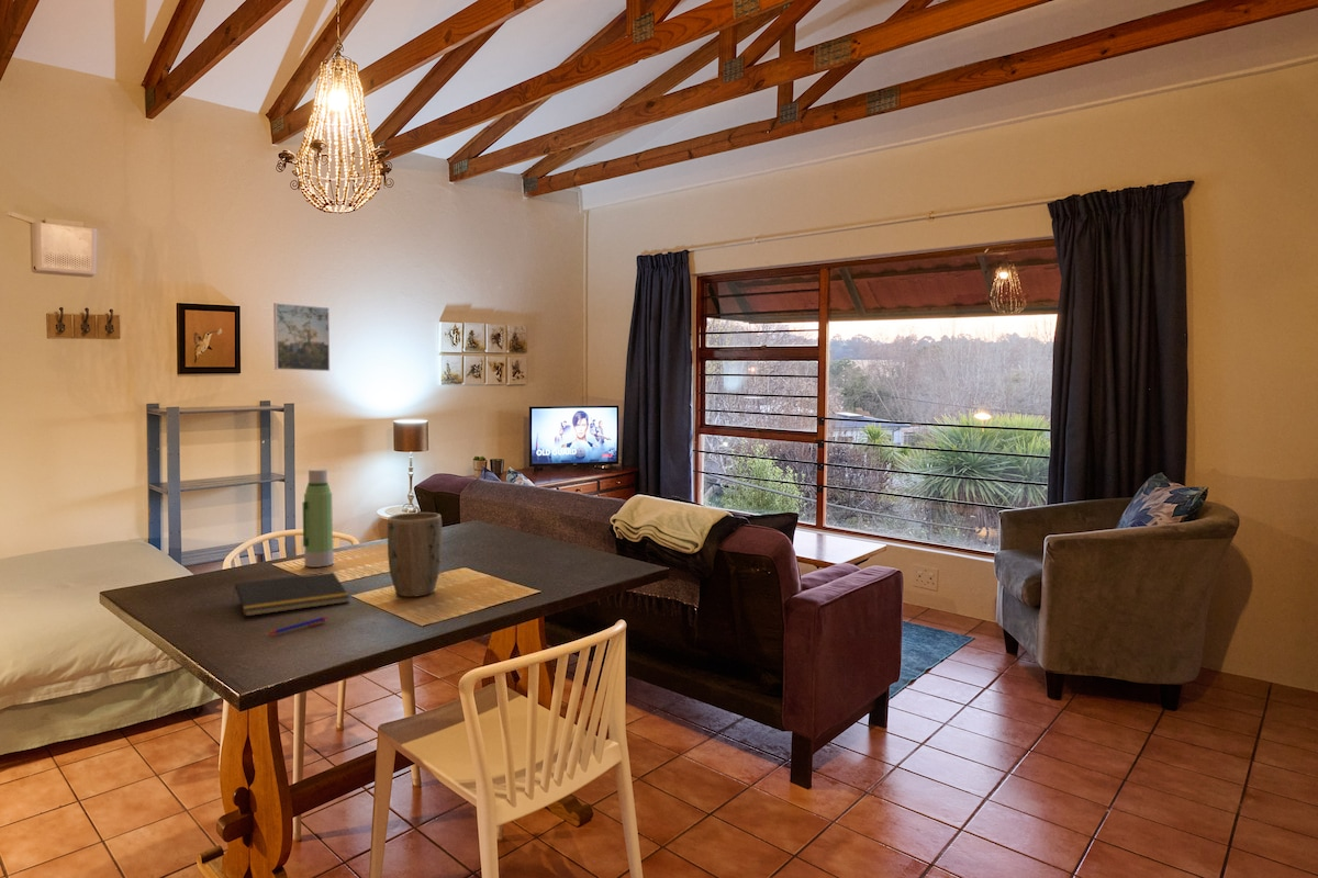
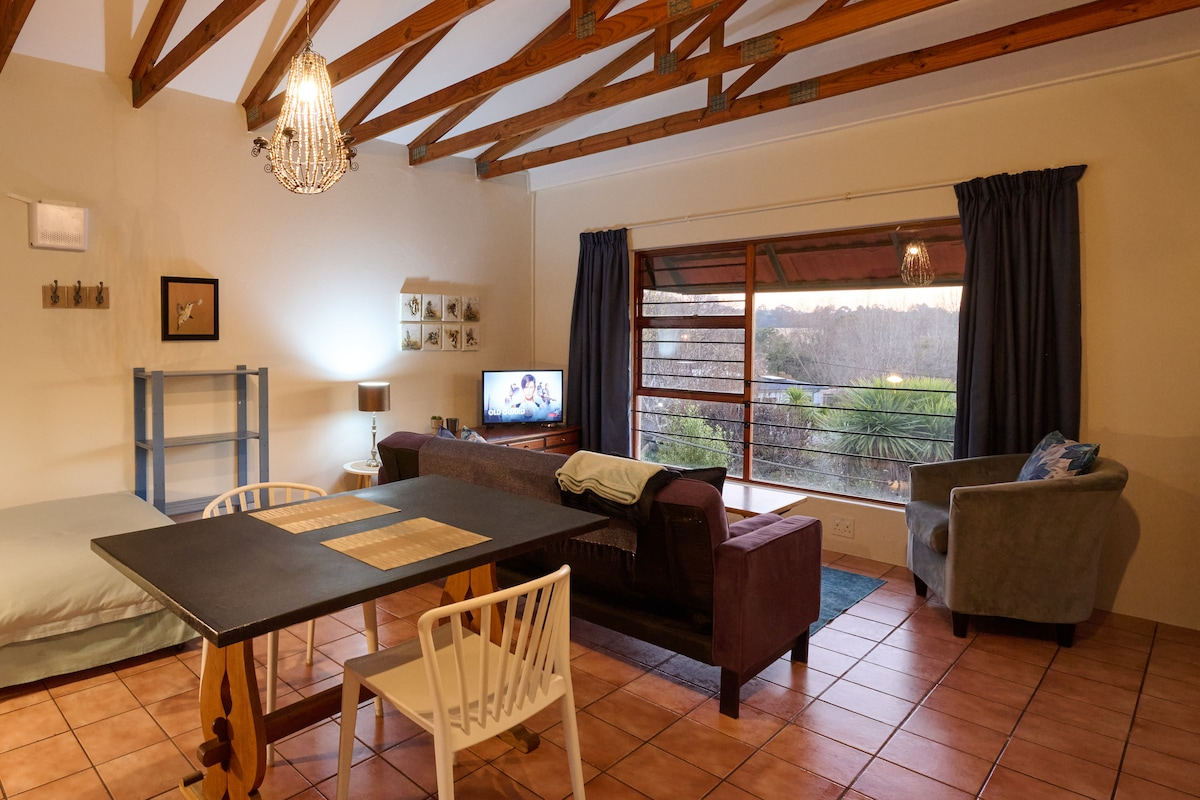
- water bottle (316, 517)
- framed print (302, 338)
- plant pot (415, 553)
- pen (298, 624)
- notepad (292, 592)
